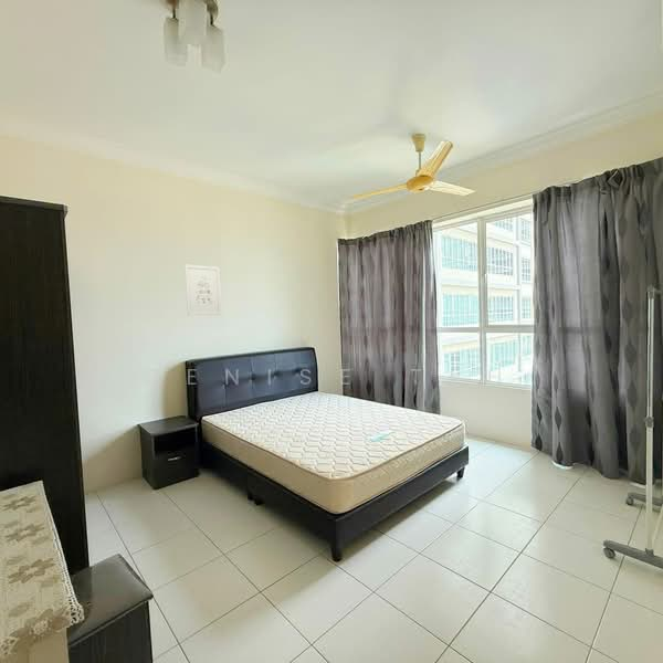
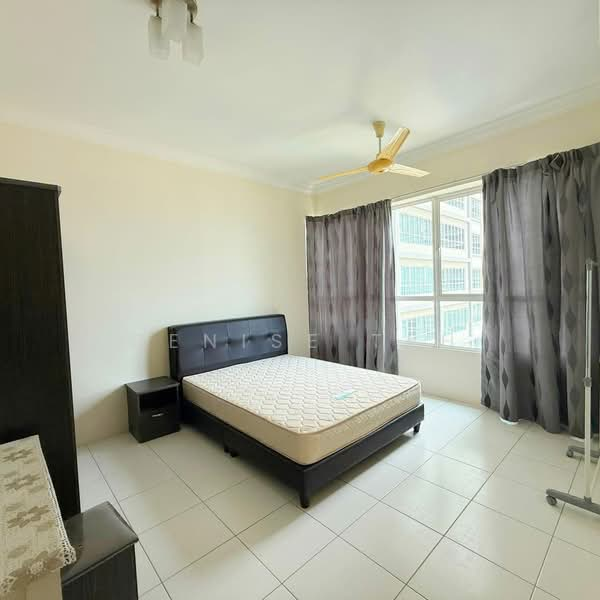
- wall art (203, 291)
